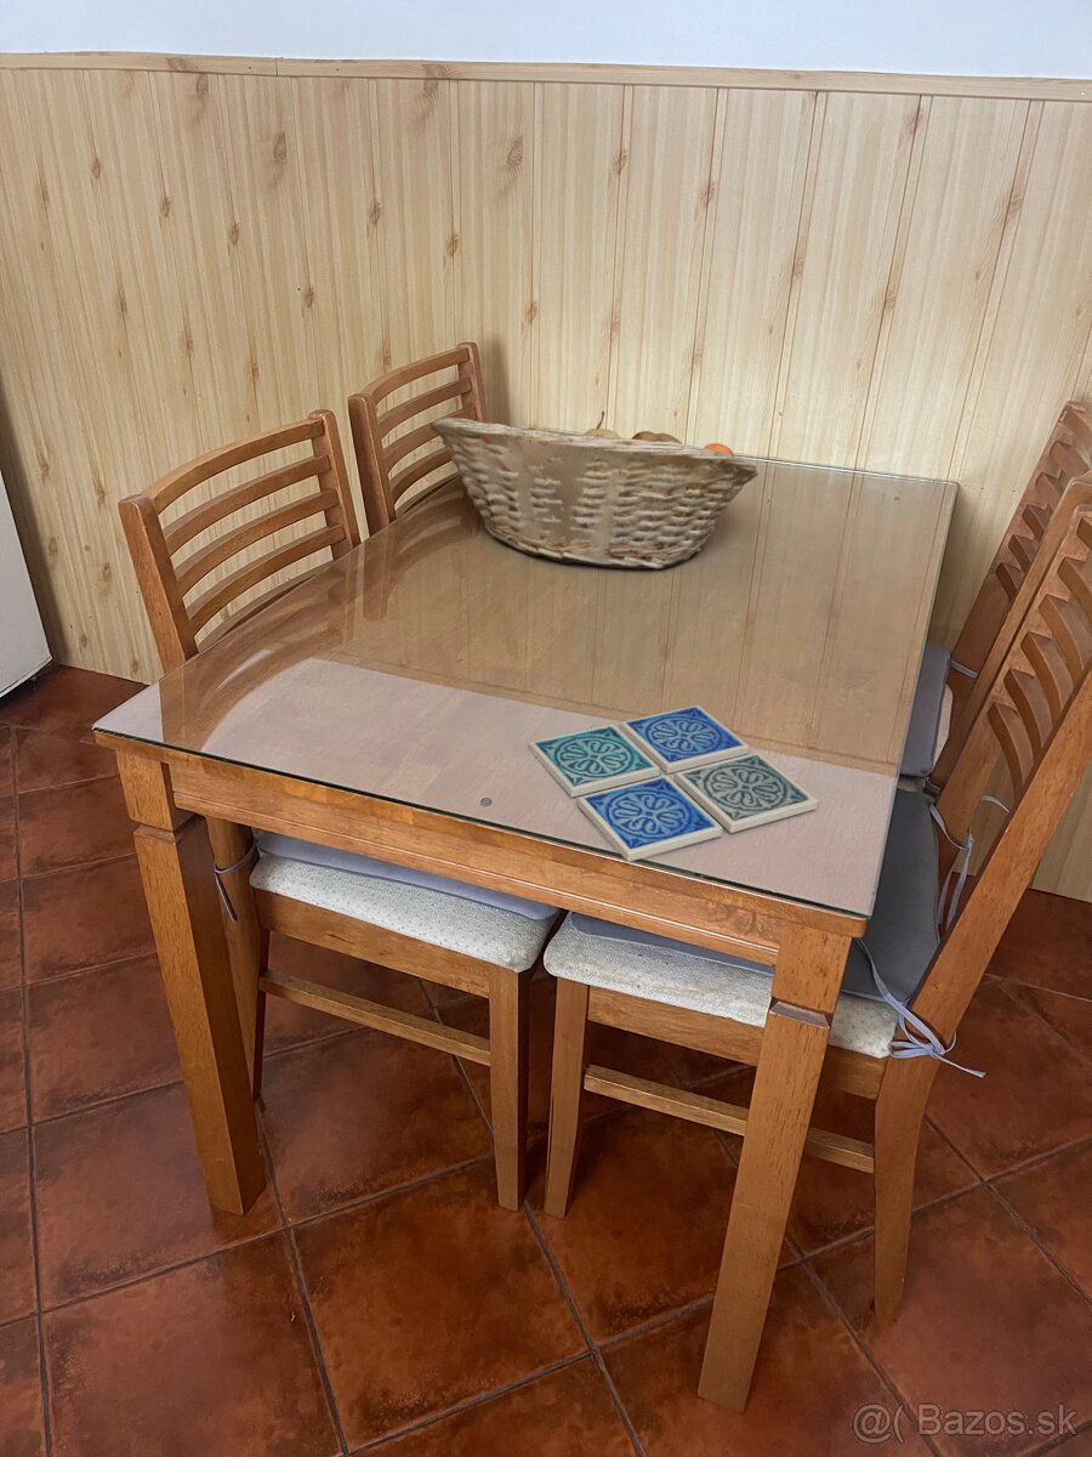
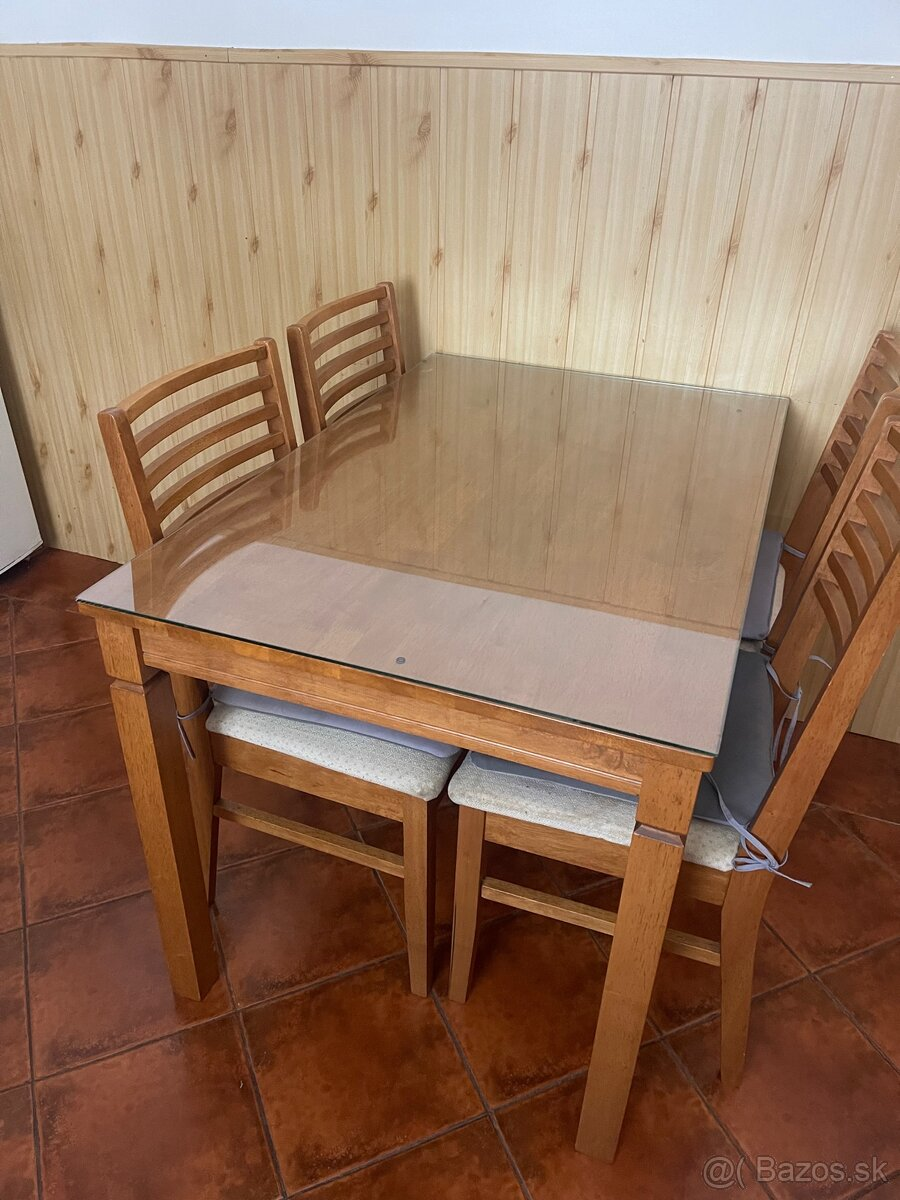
- drink coaster (666, 772)
- fruit basket (590, 472)
